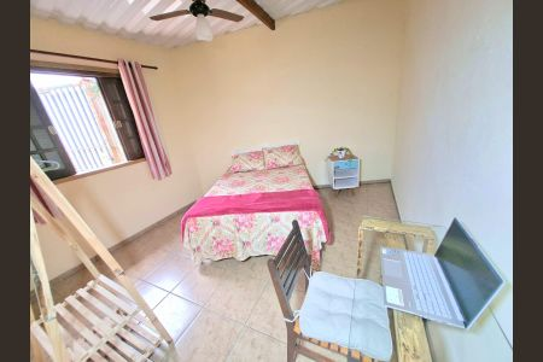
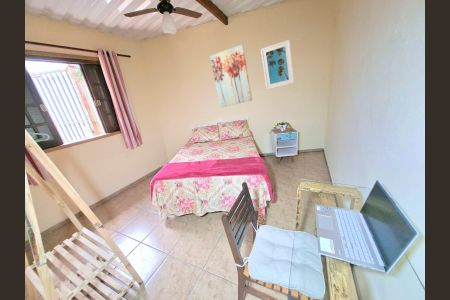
+ wall art (231, 78)
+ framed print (277, 66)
